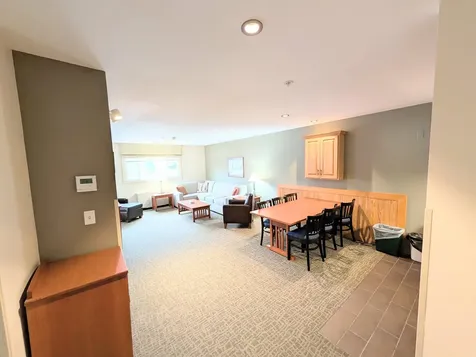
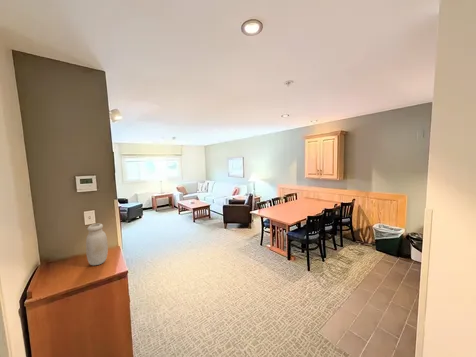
+ jar (96, 243)
